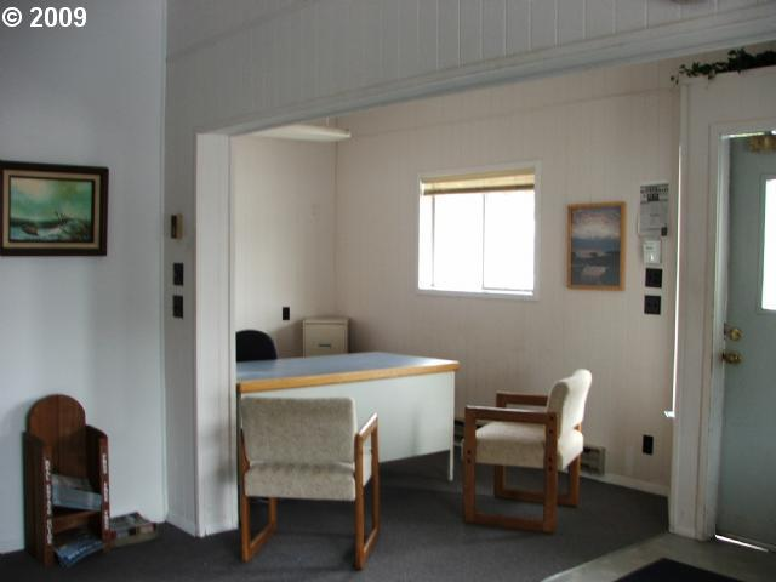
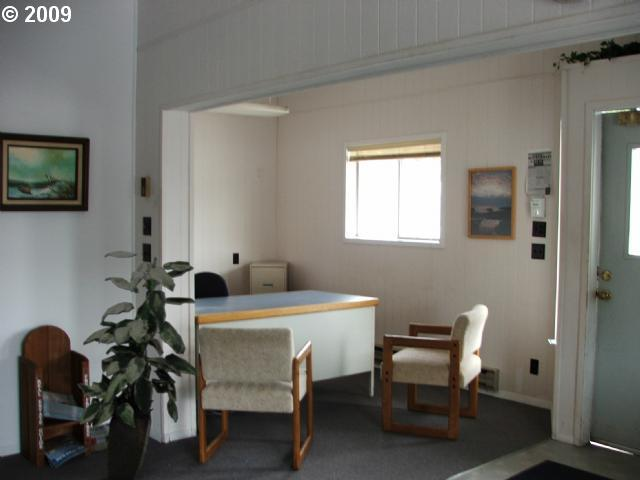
+ indoor plant (135, 363)
